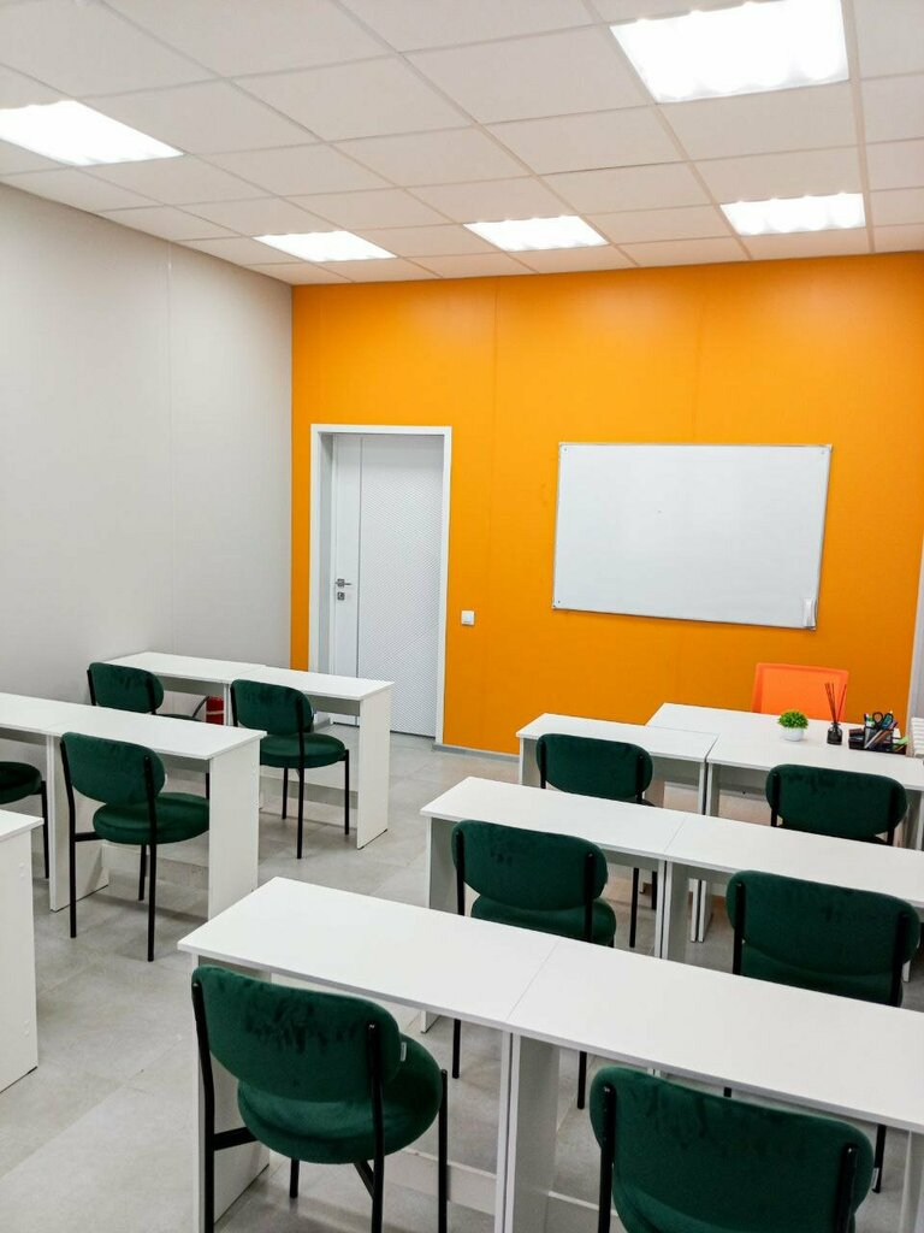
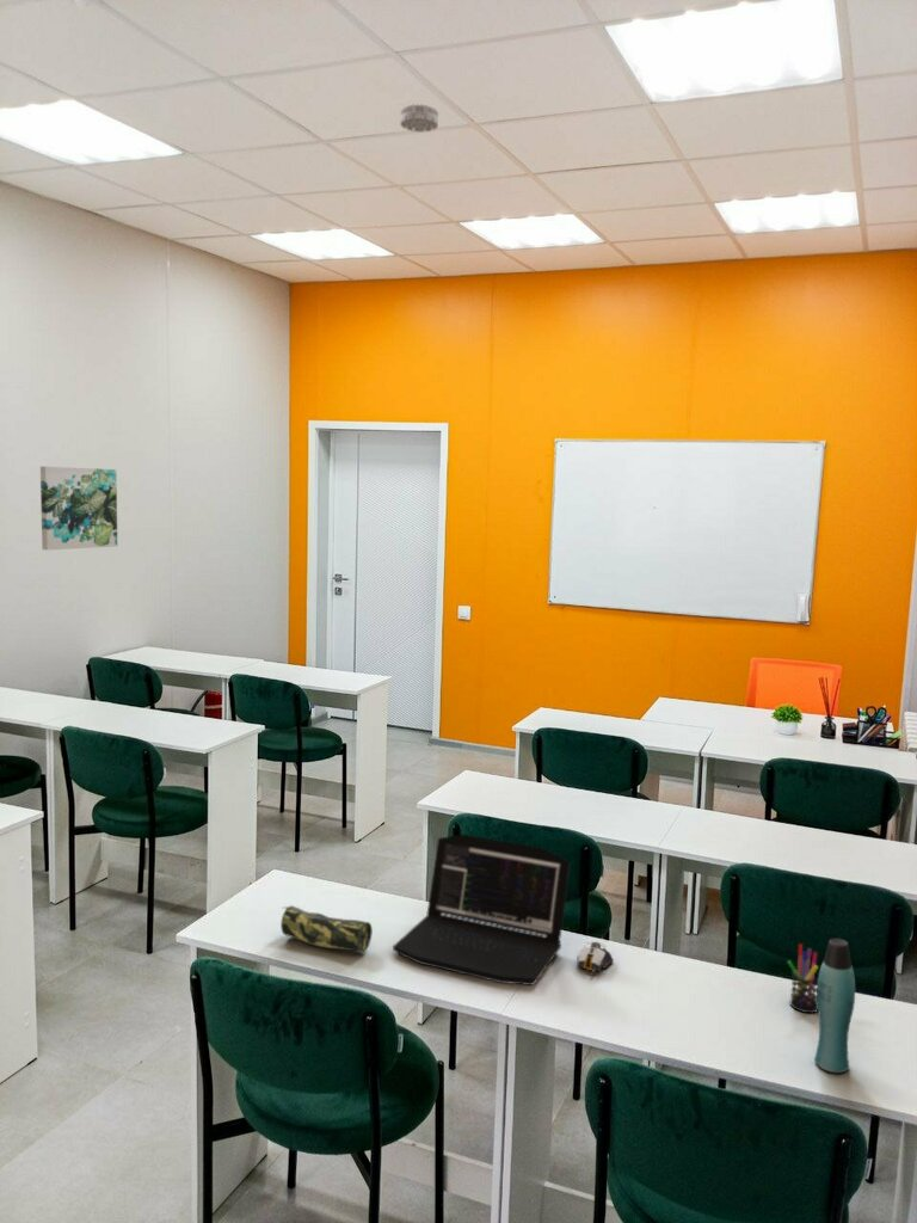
+ bottle (835, 1003)
+ smoke detector (419, 117)
+ pencil case (324, 929)
+ pen holder (802, 977)
+ wall art (80, 508)
+ laptop (481, 904)
+ computer mouse (593, 958)
